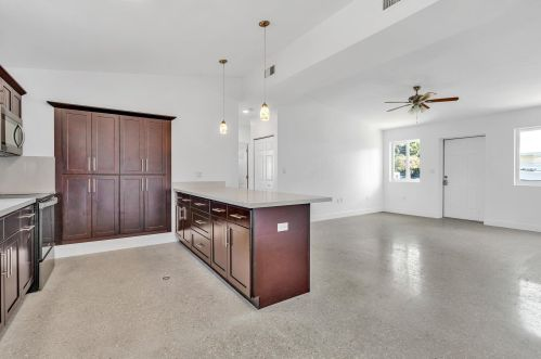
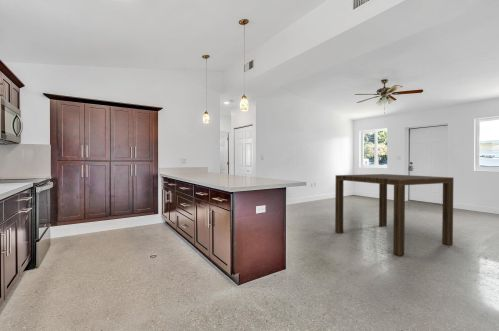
+ dining table (386, 207)
